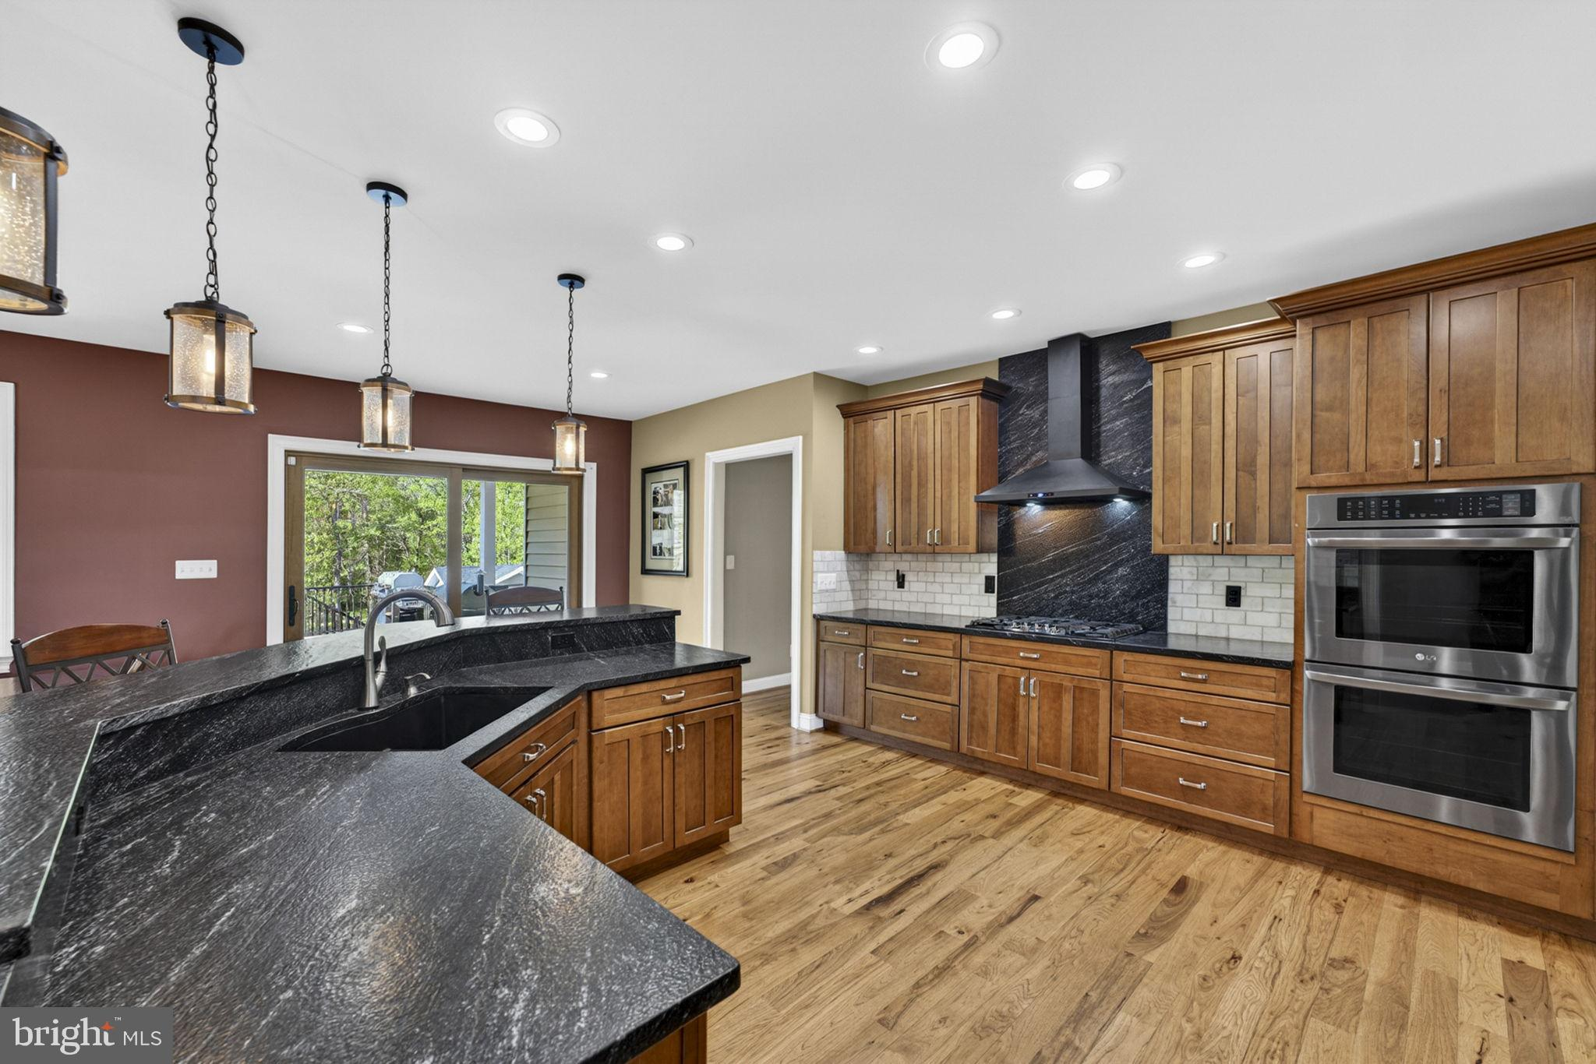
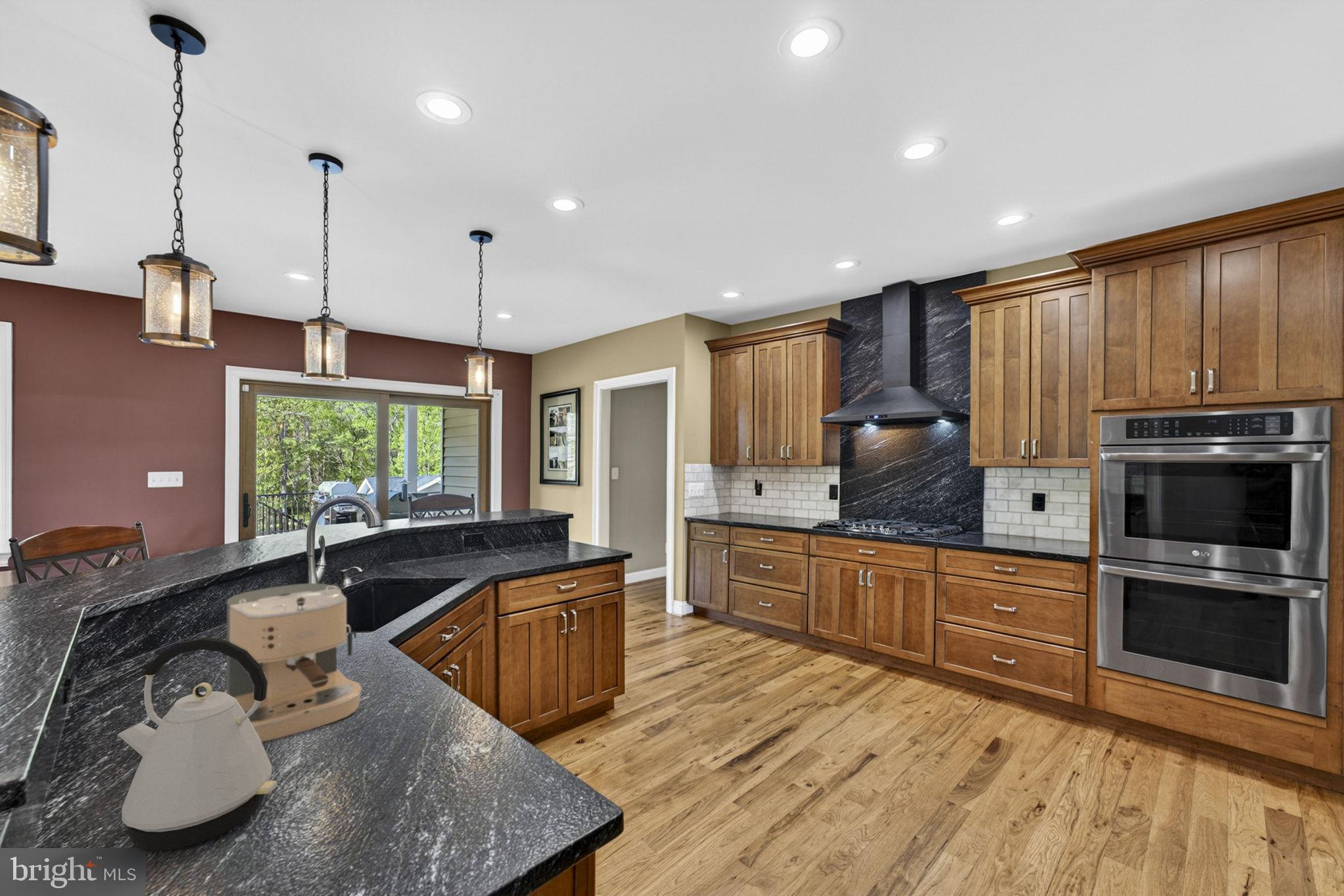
+ kettle (198, 729)
+ coffee maker (293, 654)
